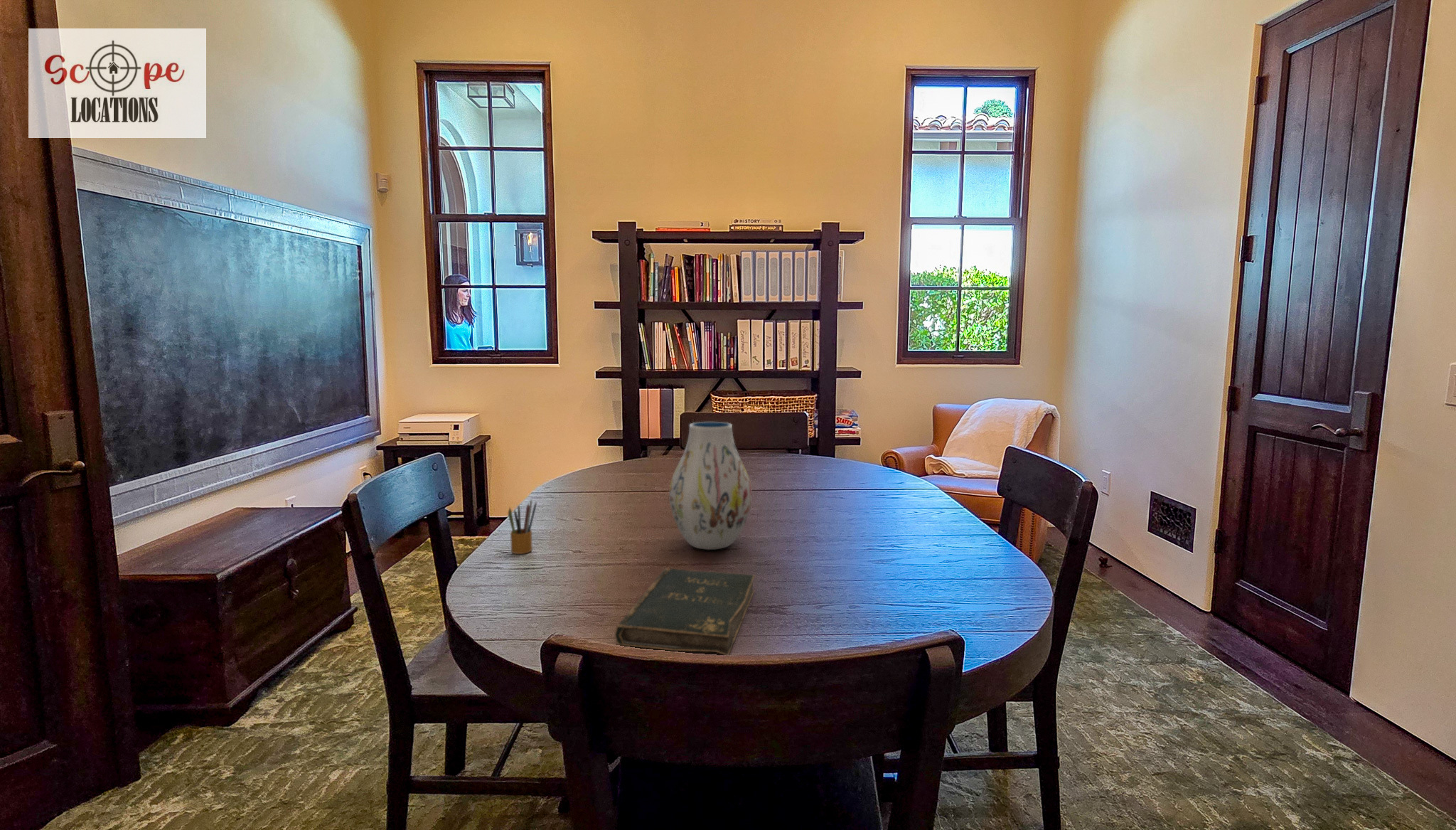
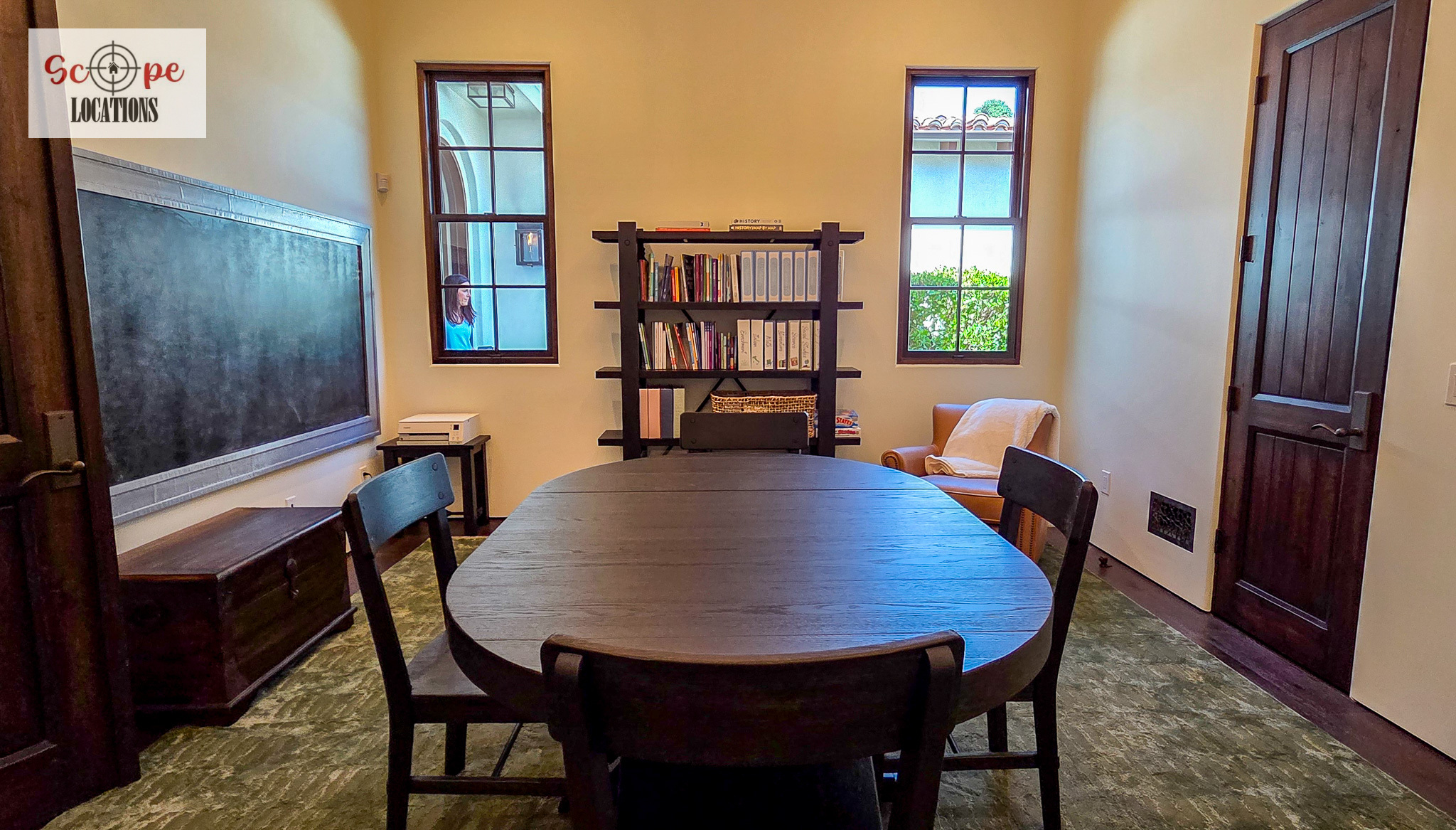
- bible (691, 605)
- vase (710, 485)
- pencil box (520, 527)
